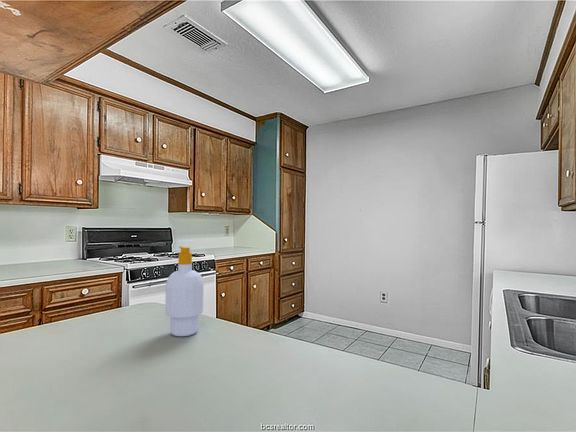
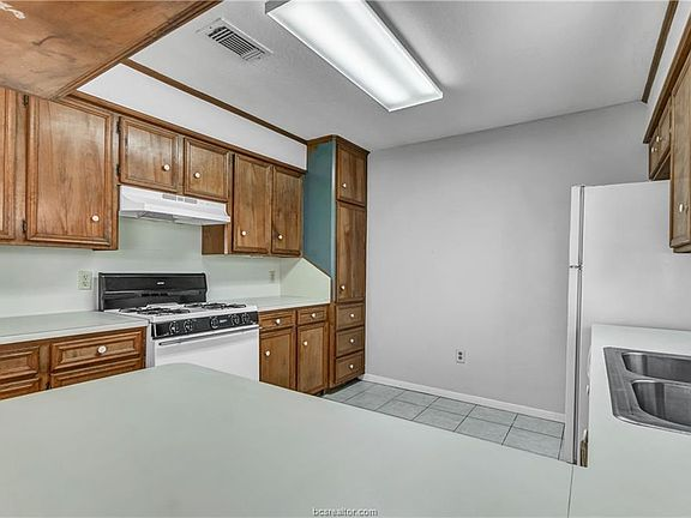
- soap bottle (184, 290)
